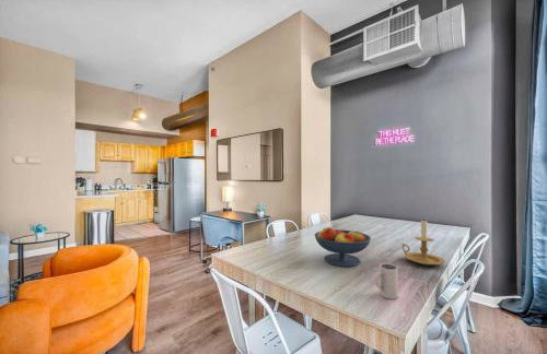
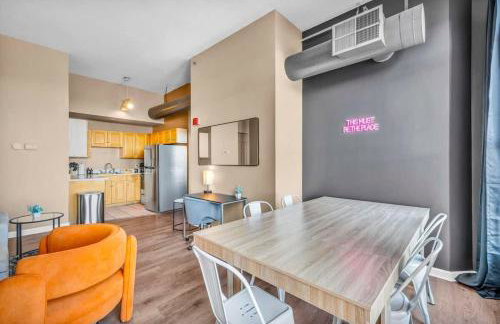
- fruit bowl (341, 244)
- candle holder (423, 240)
- mug (385, 281)
